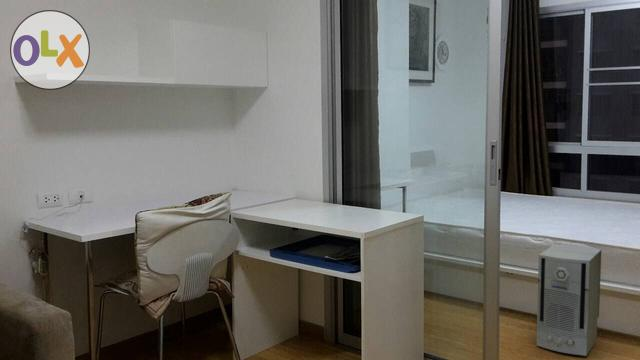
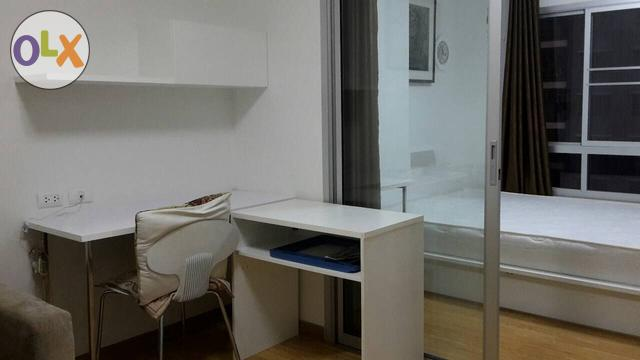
- air purifier (569, 297)
